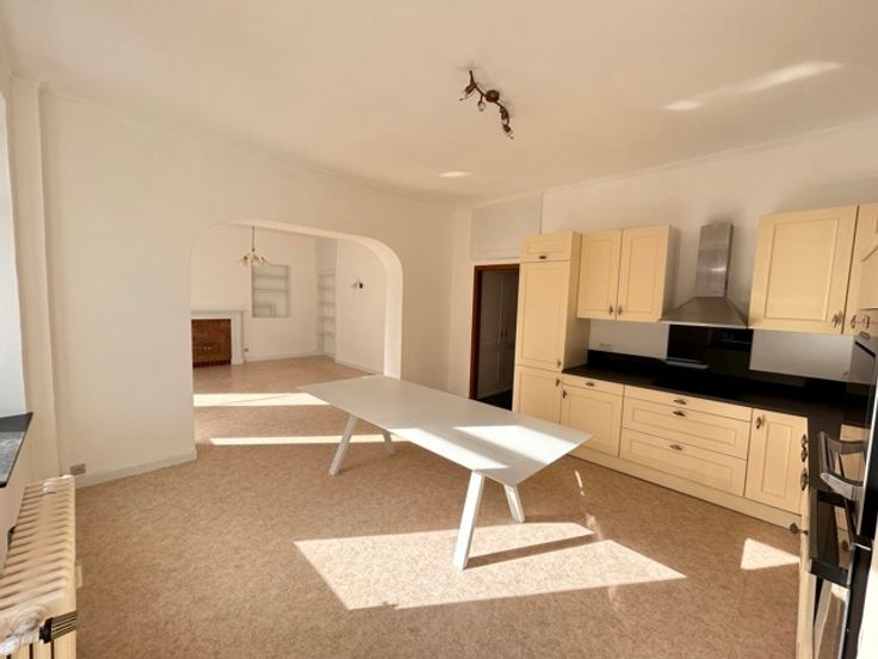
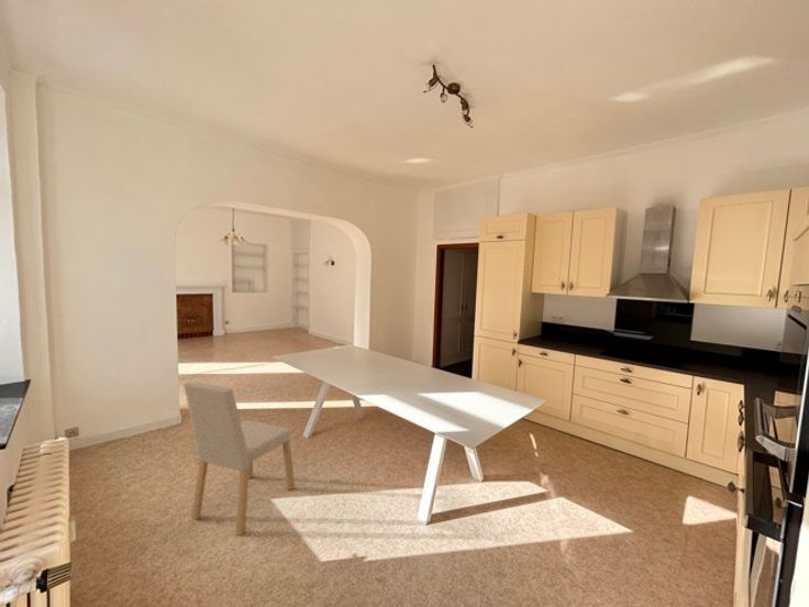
+ dining chair (244, 438)
